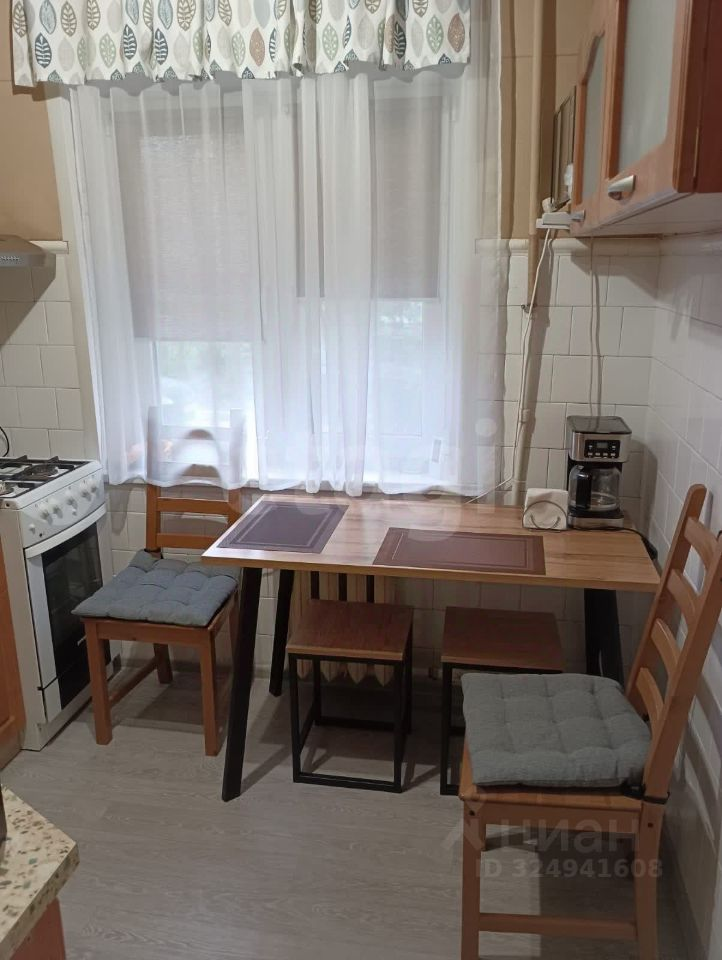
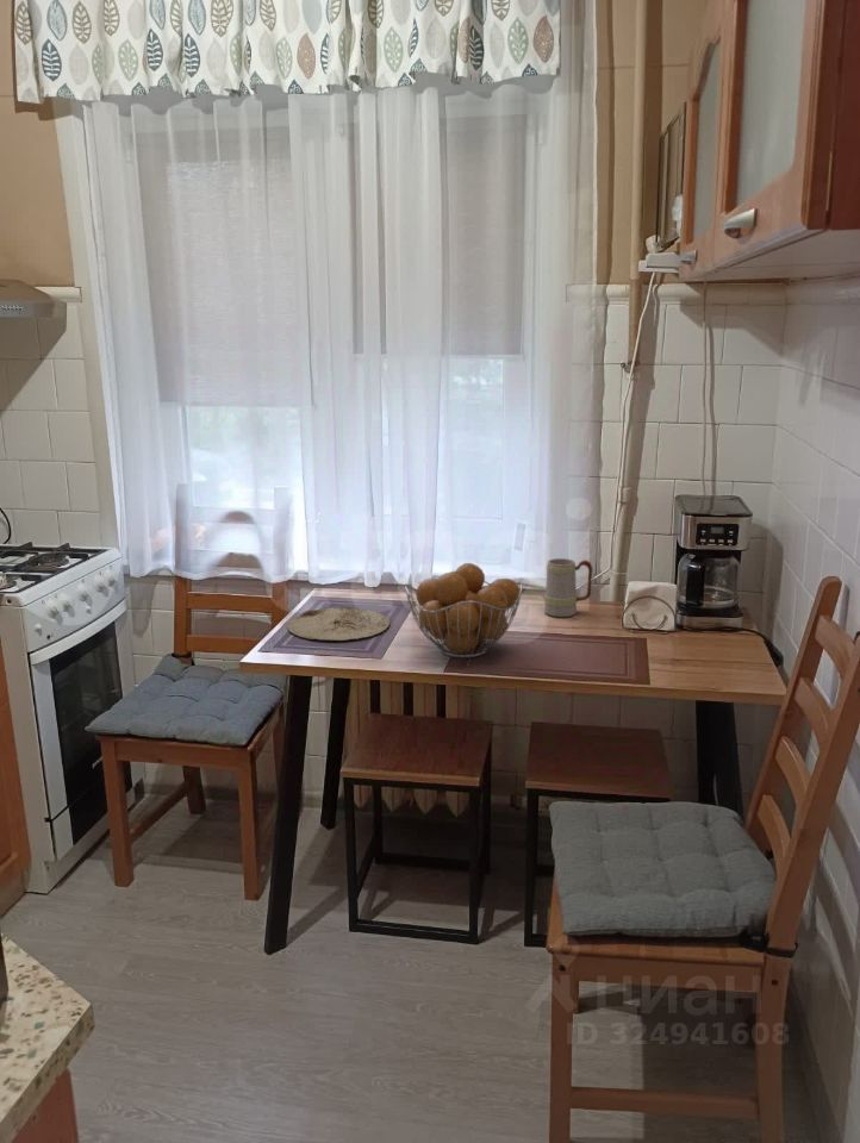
+ plate (338, 622)
+ fruit basket (463, 610)
+ mug (568, 586)
